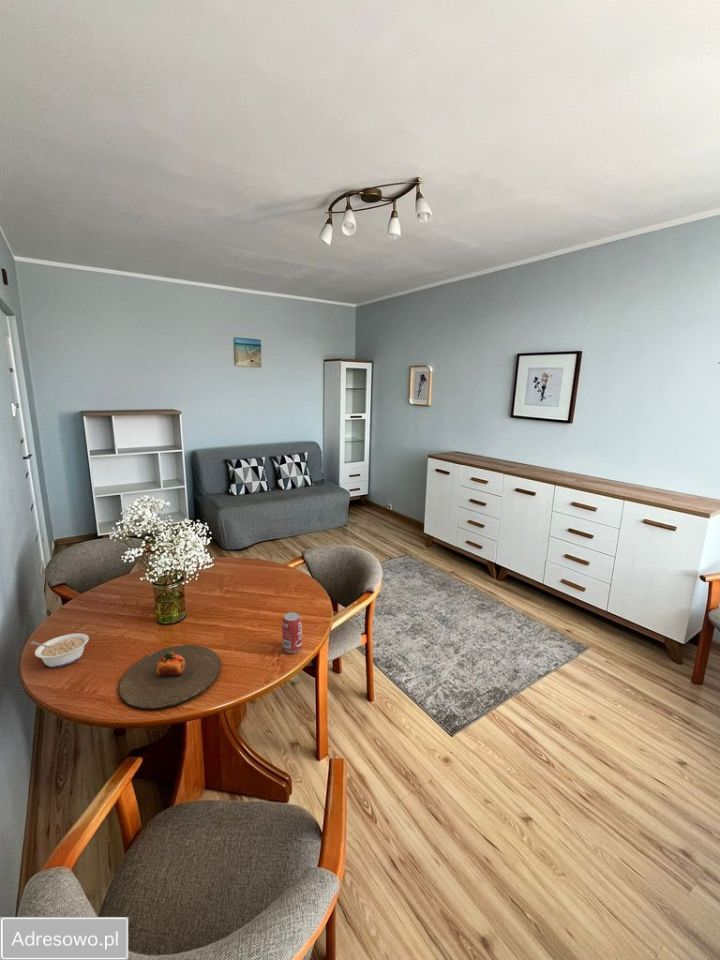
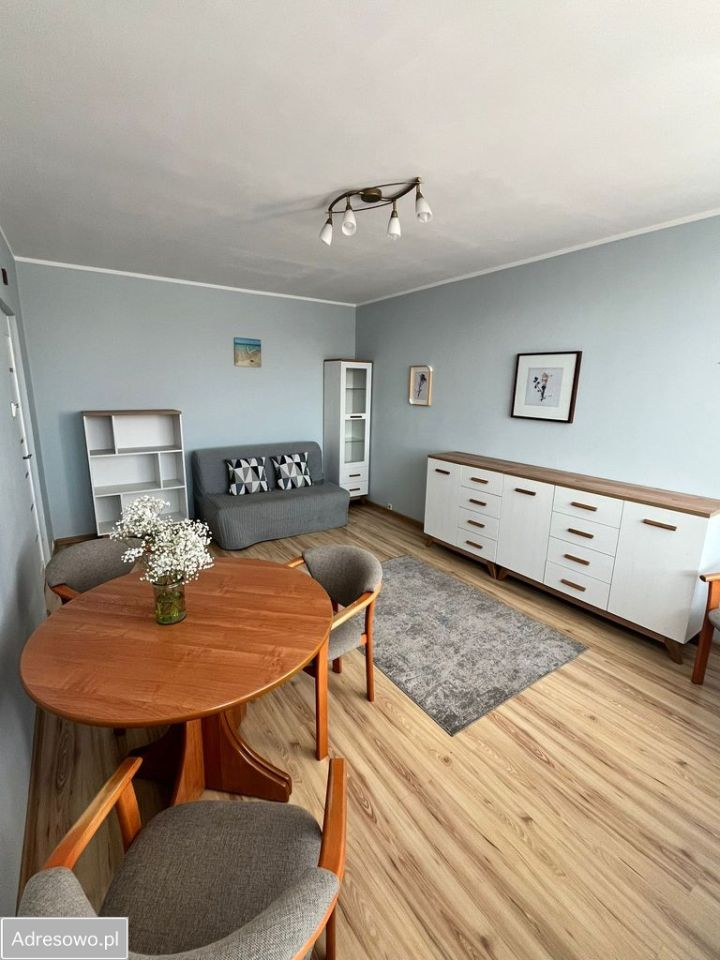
- beverage can (292, 632)
- plate (171, 663)
- legume (61, 650)
